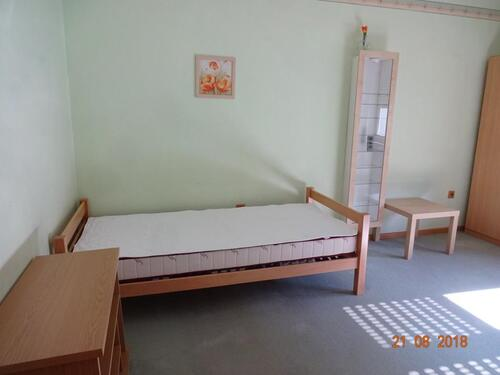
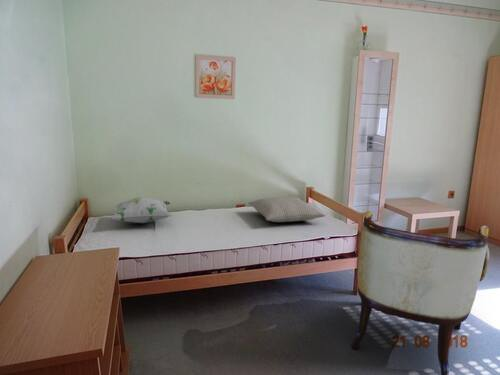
+ armchair (414, 277)
+ decorative pillow (143, 209)
+ pillow (284, 209)
